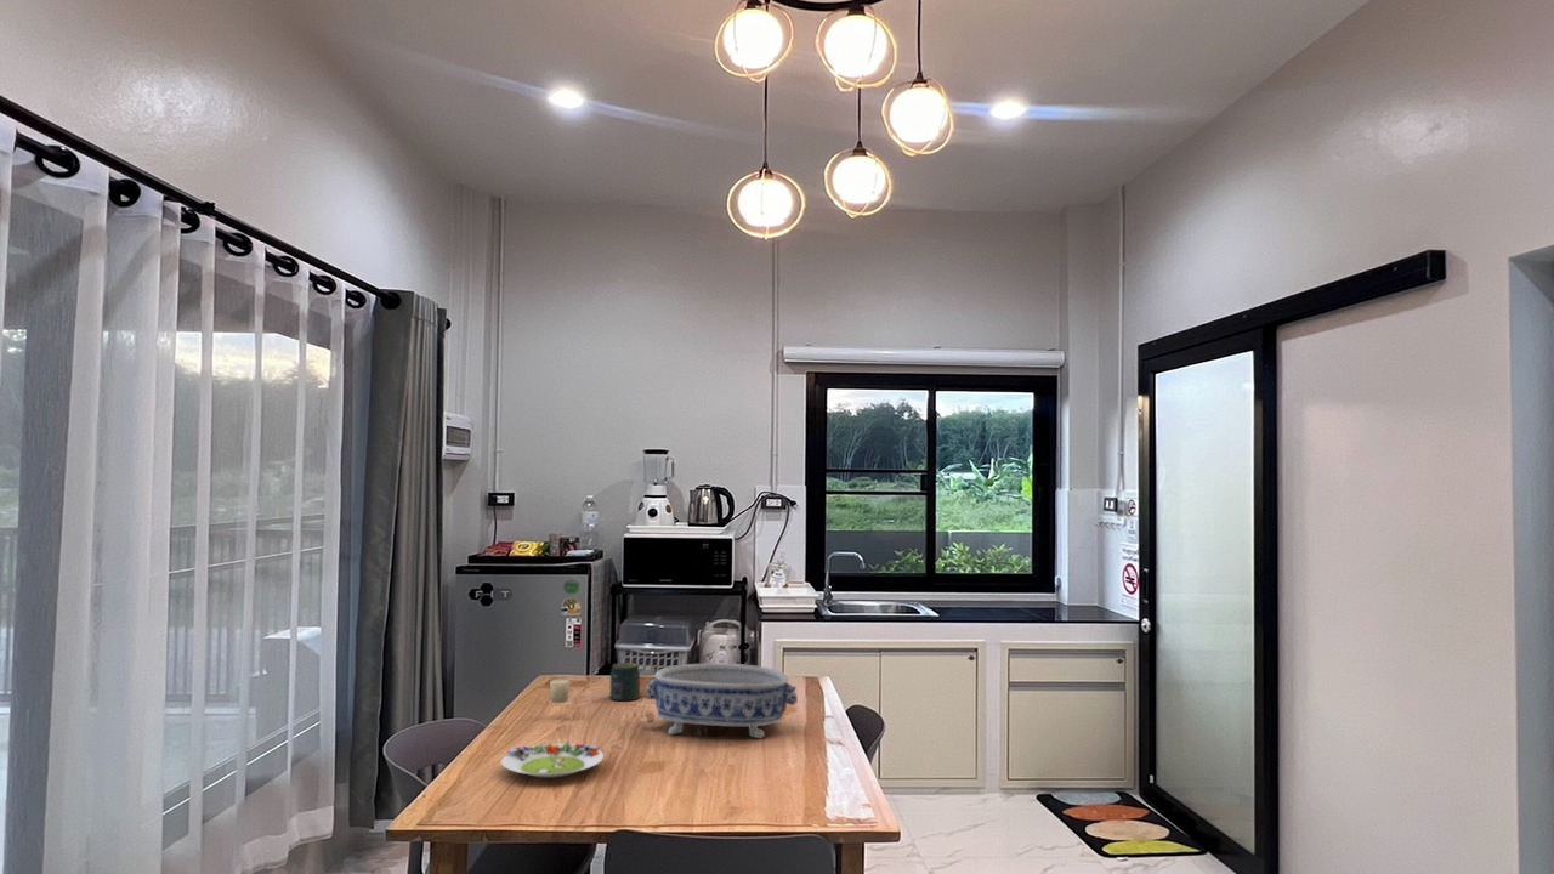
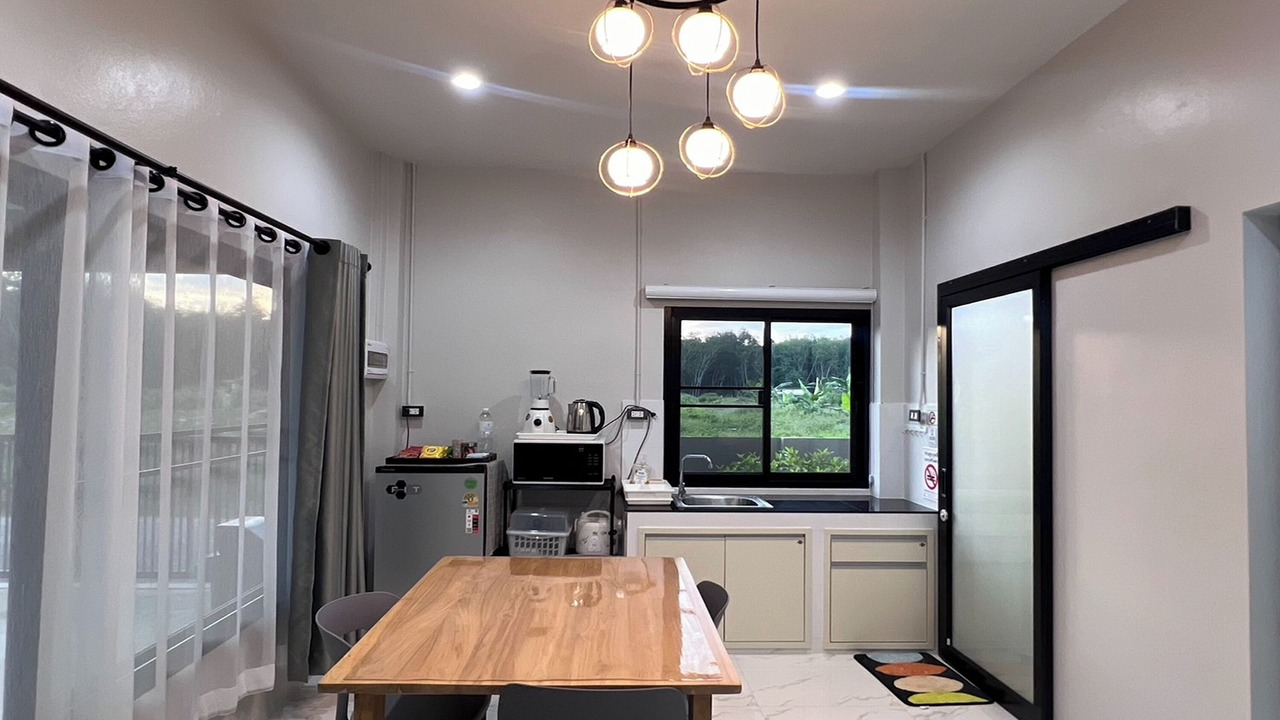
- jar (624, 681)
- candle (558, 699)
- salad plate (552, 761)
- decorative bowl (720, 699)
